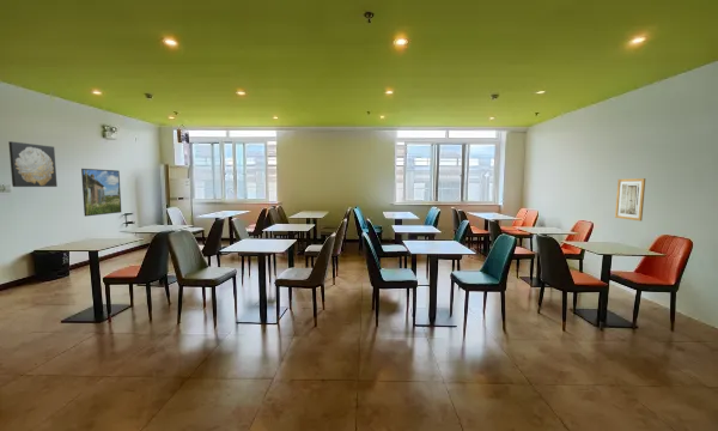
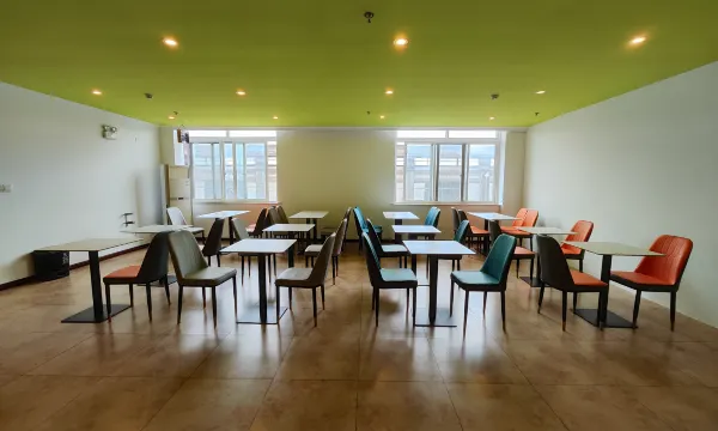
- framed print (102, 192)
- wall art (629, 199)
- wall art (34, 165)
